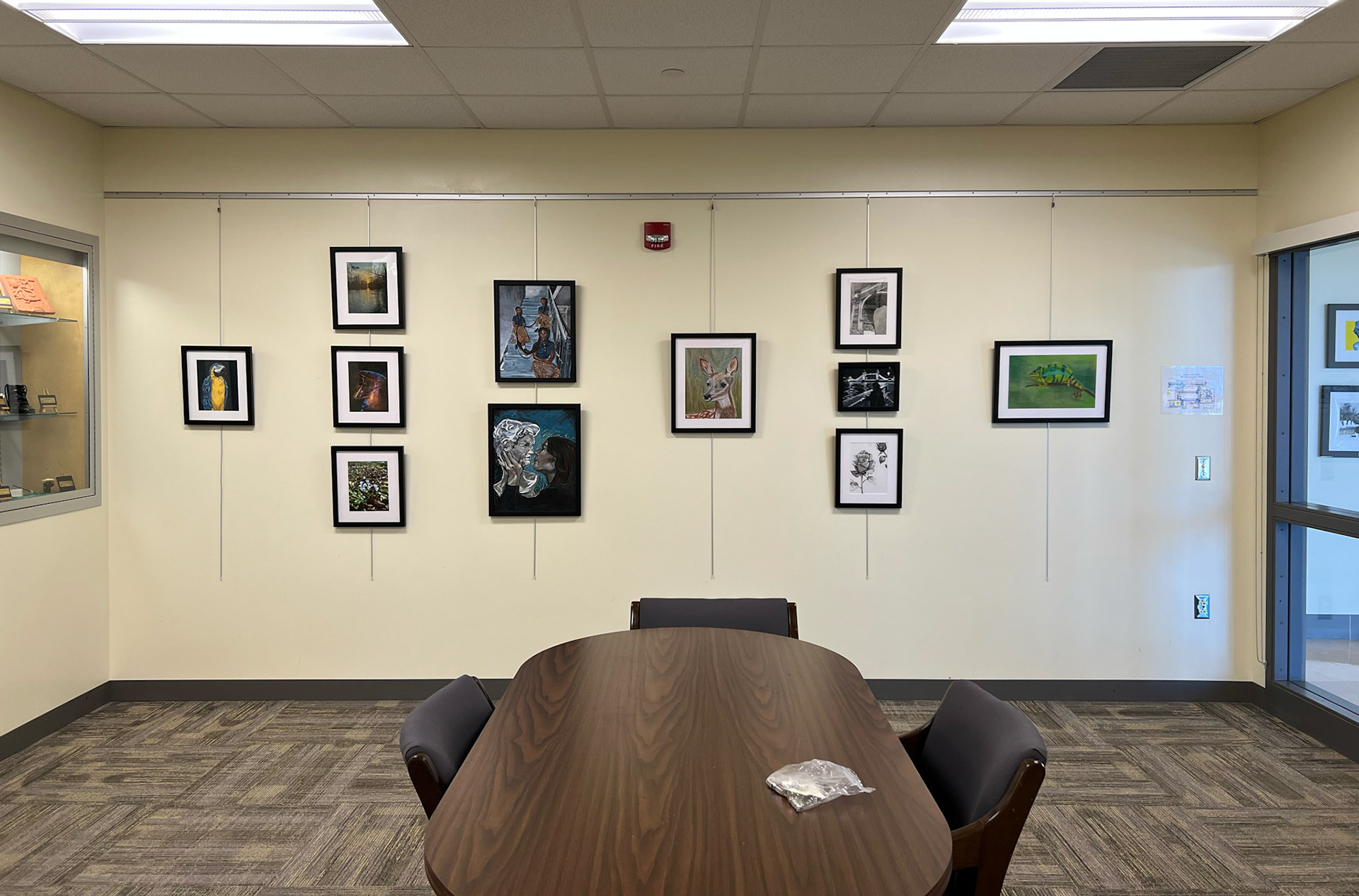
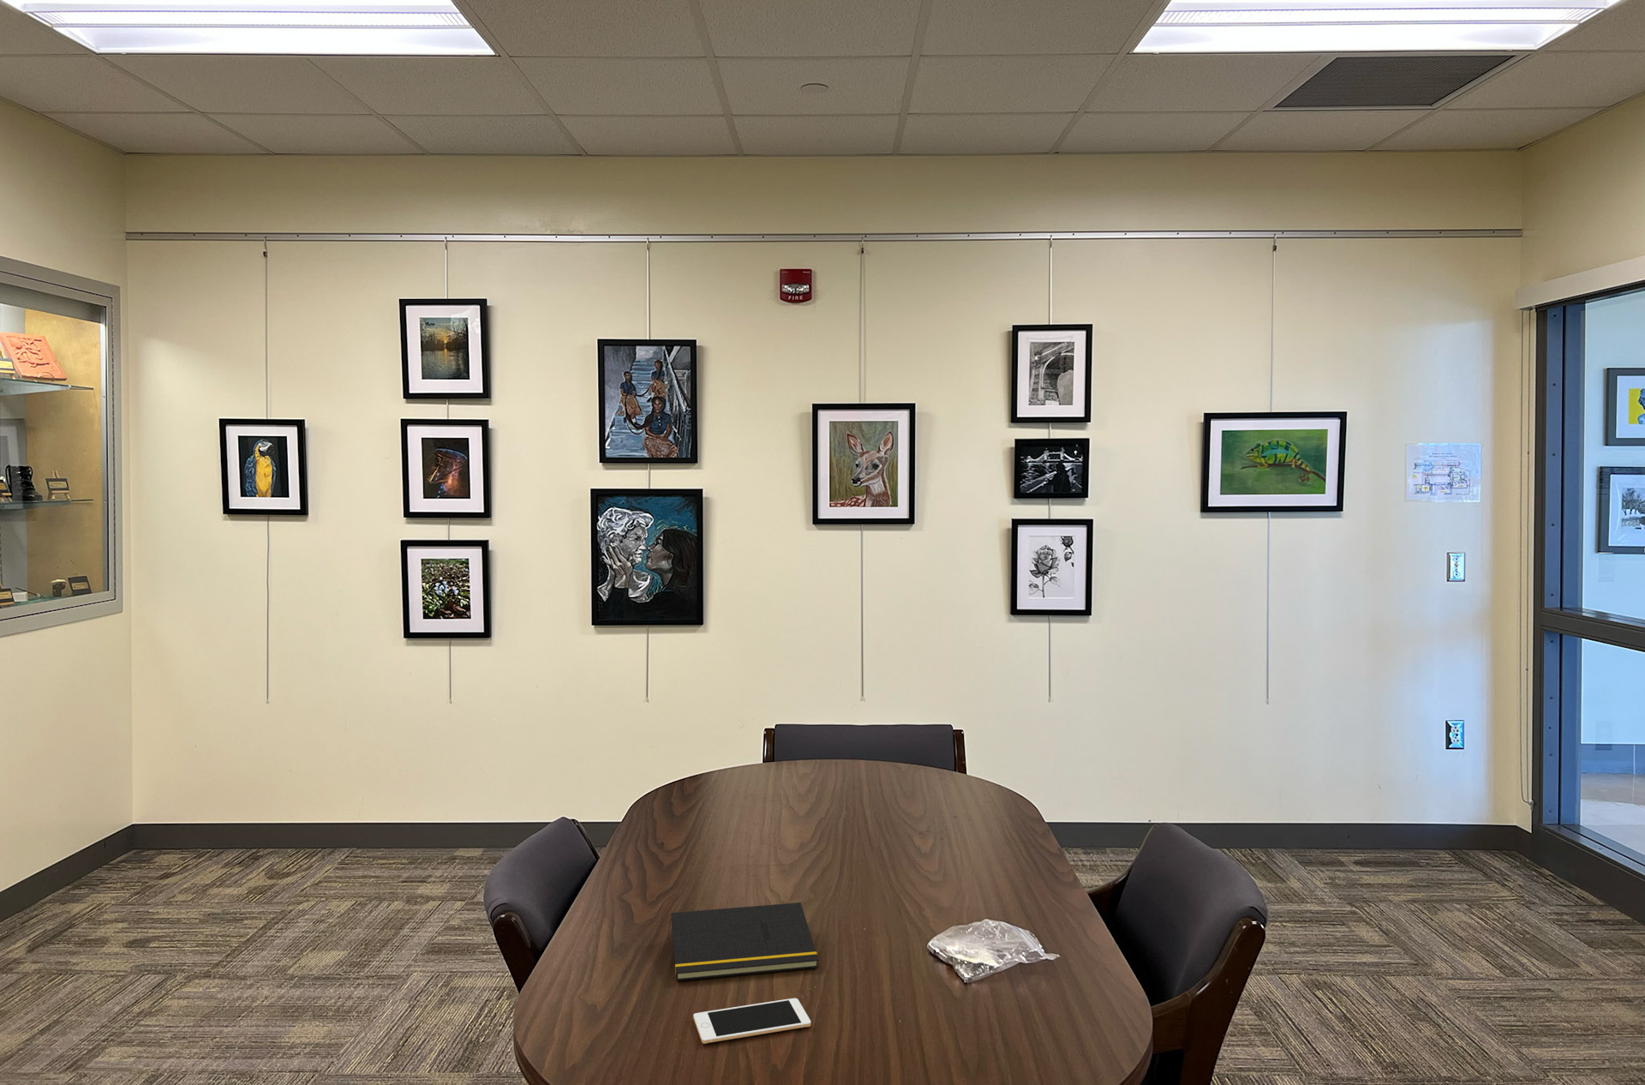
+ cell phone (752, 1020)
+ notepad (742, 938)
